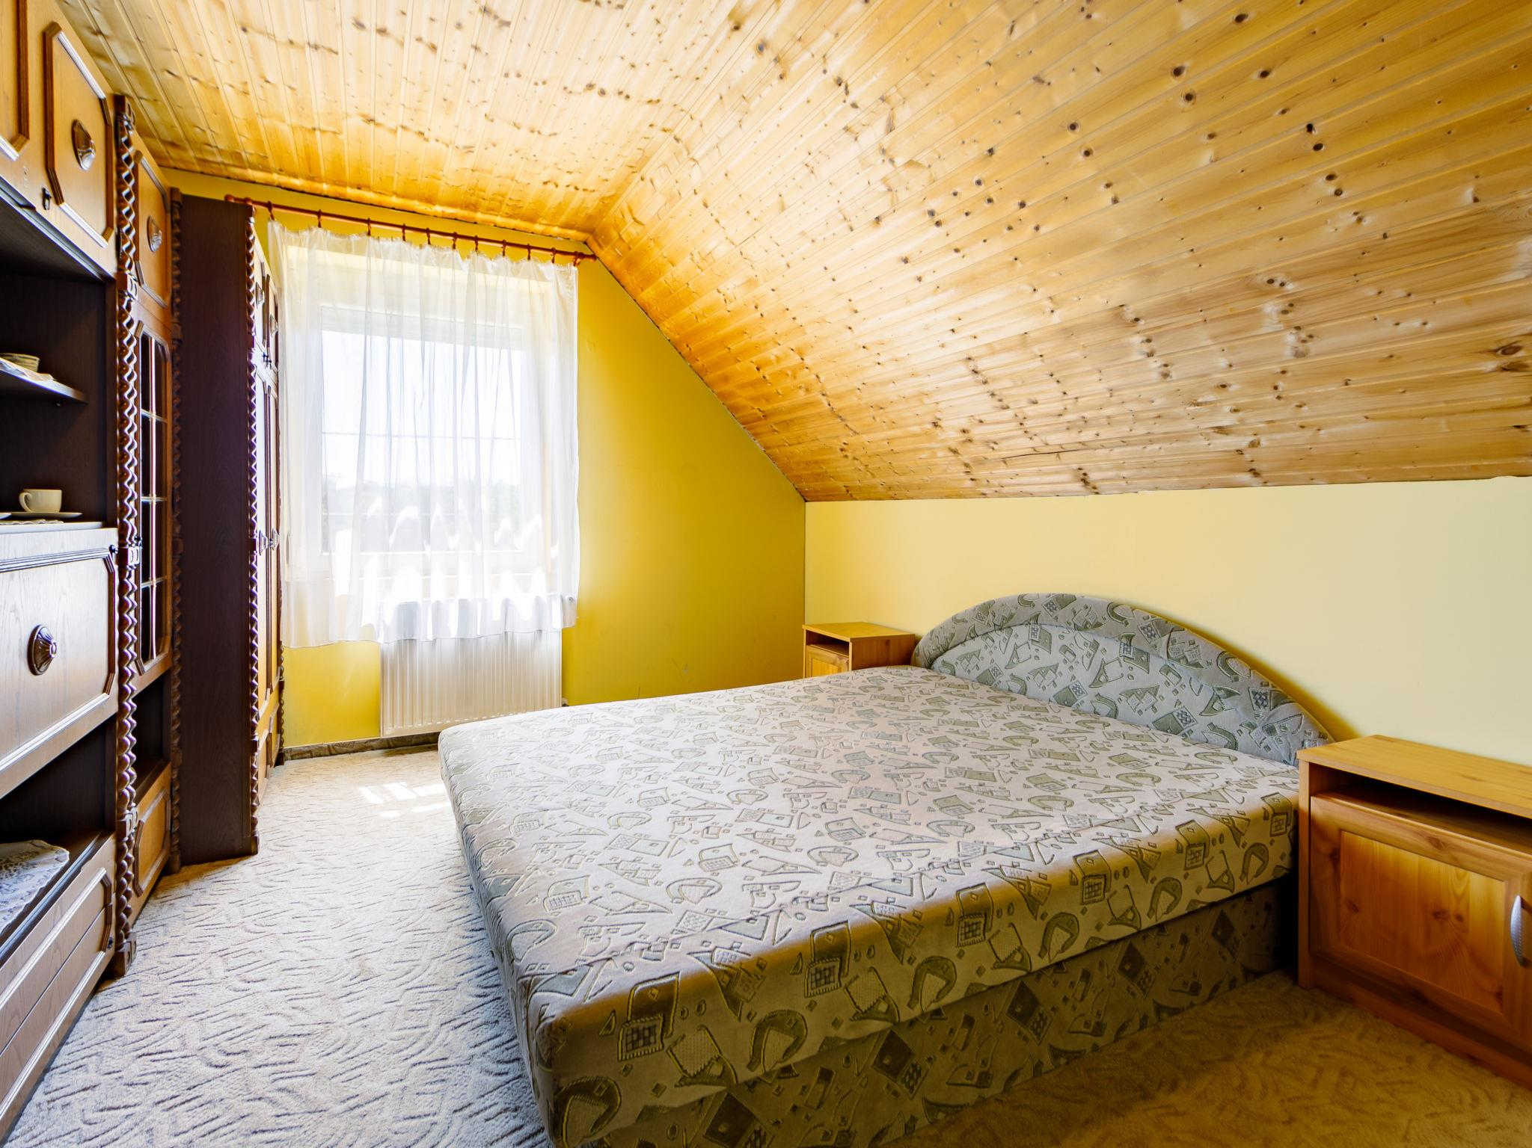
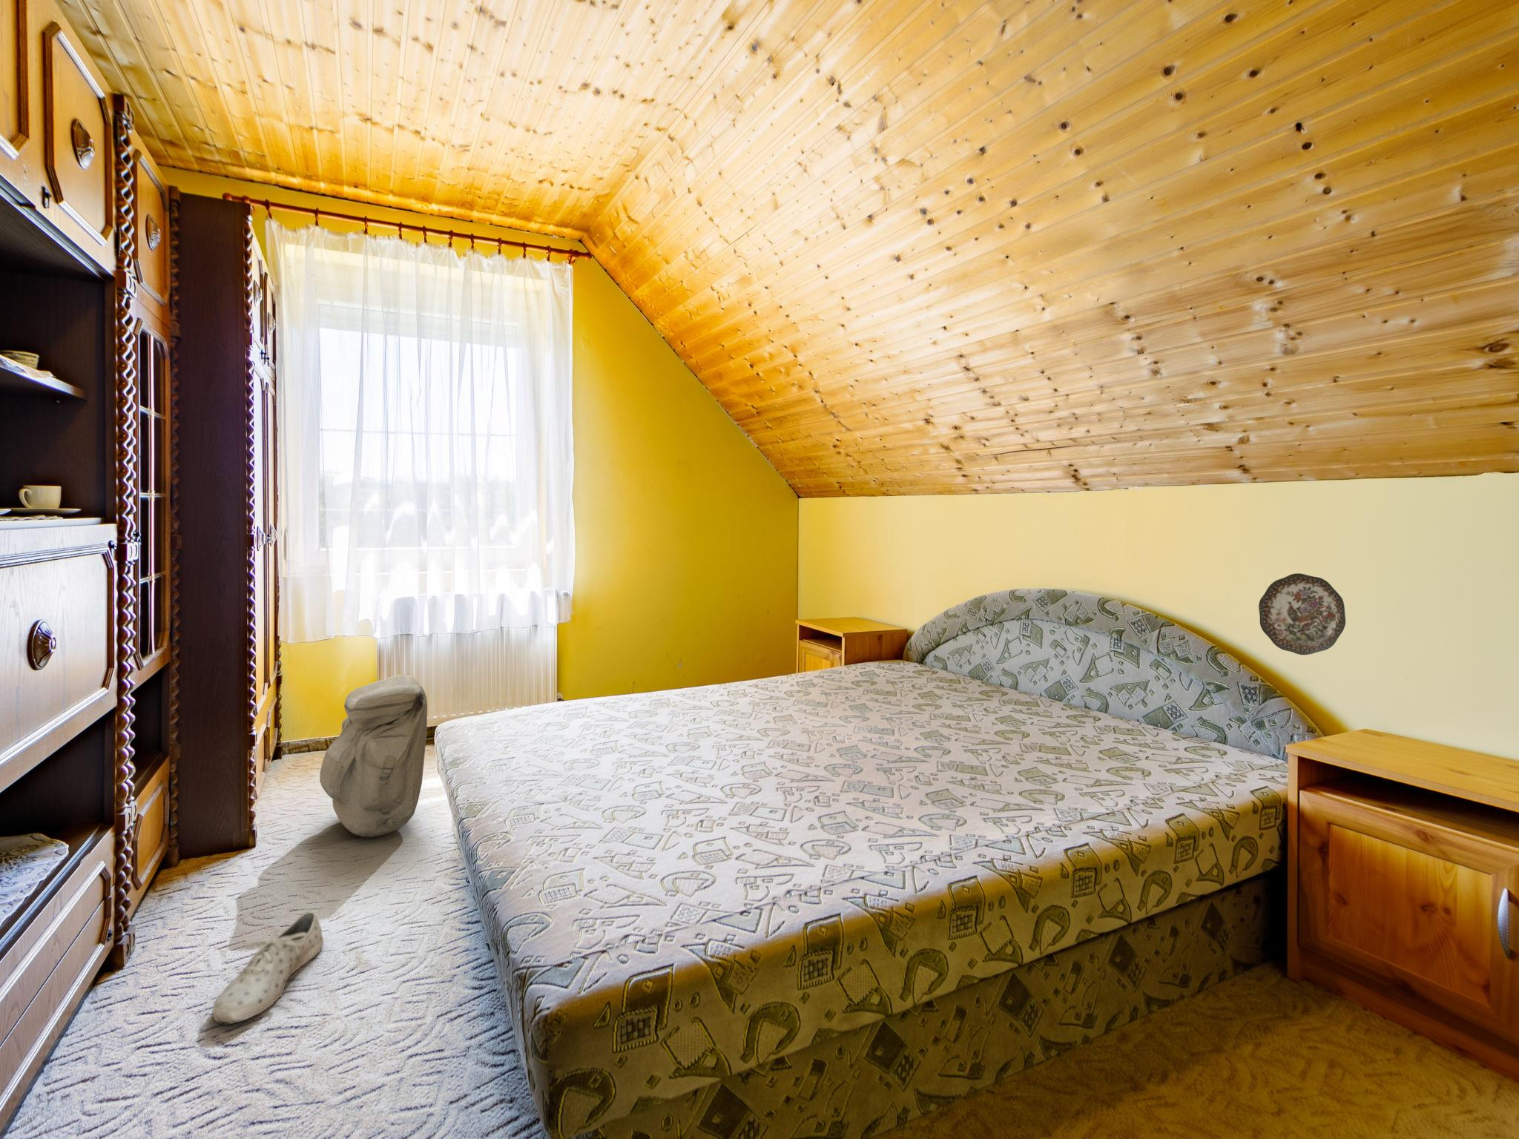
+ shoe (272, 958)
+ backpack (373, 755)
+ decorative plate (1301, 614)
